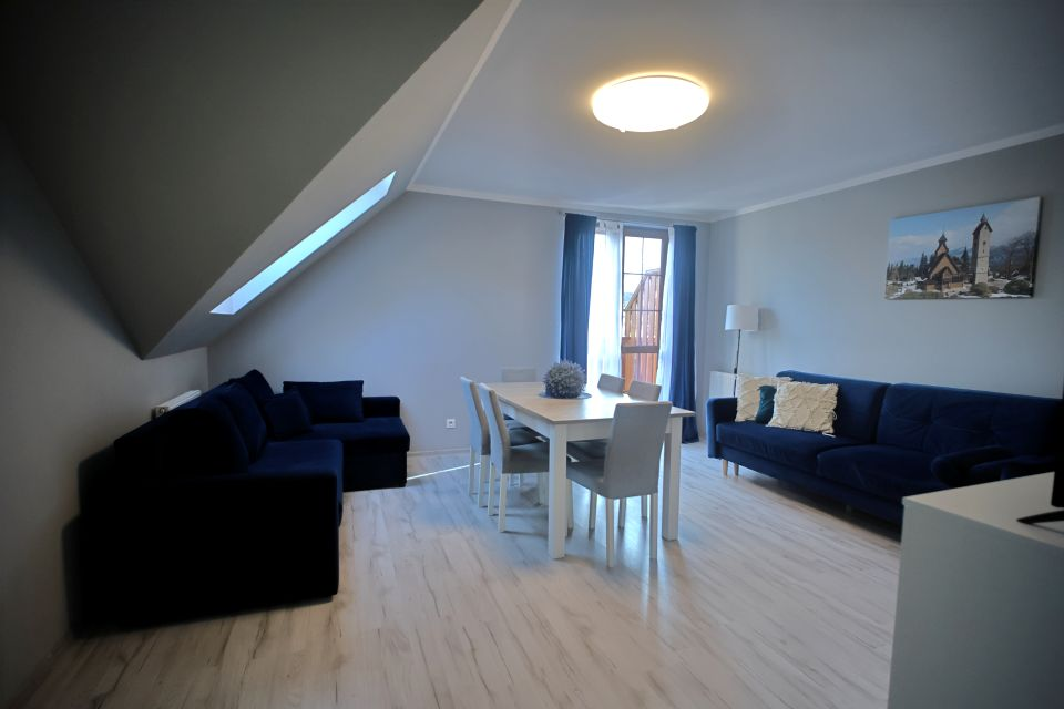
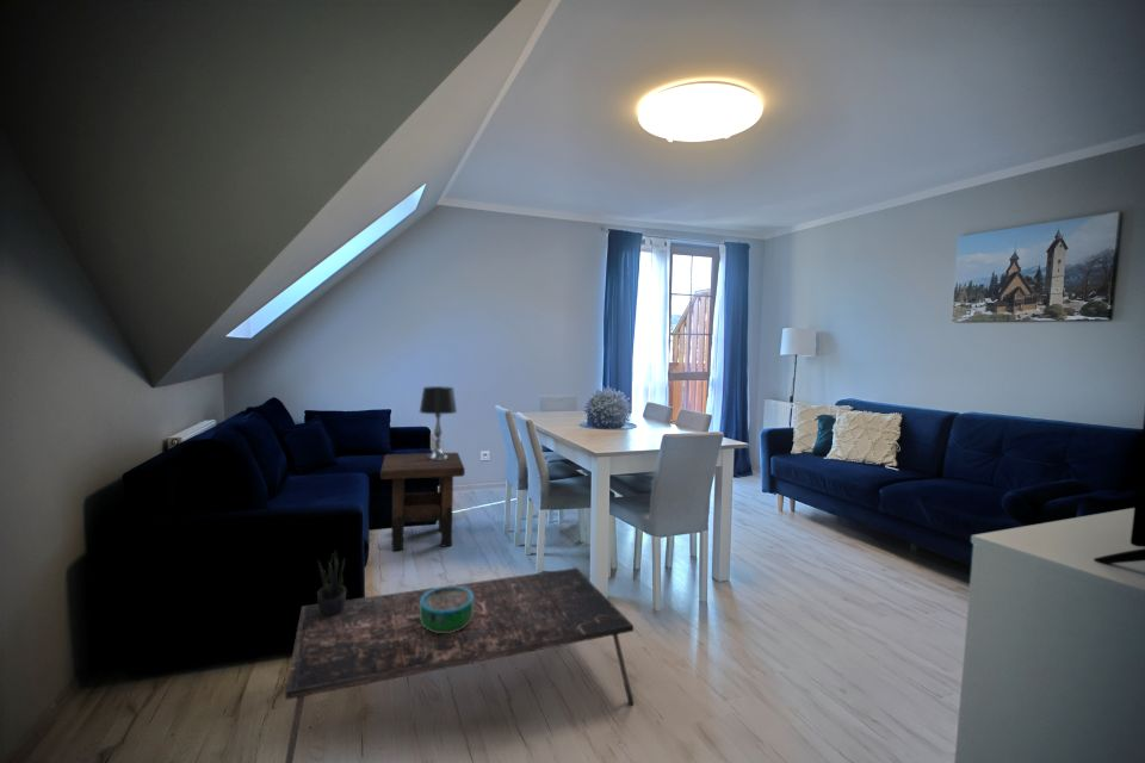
+ decorative bowl (446, 608)
+ coffee table (463, 653)
+ potted plant (332, 582)
+ table lamp (438, 422)
+ side table (422, 500)
